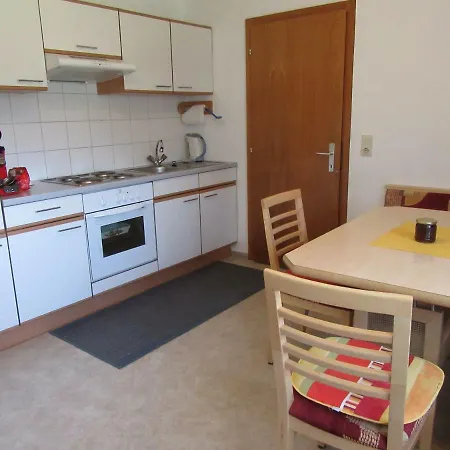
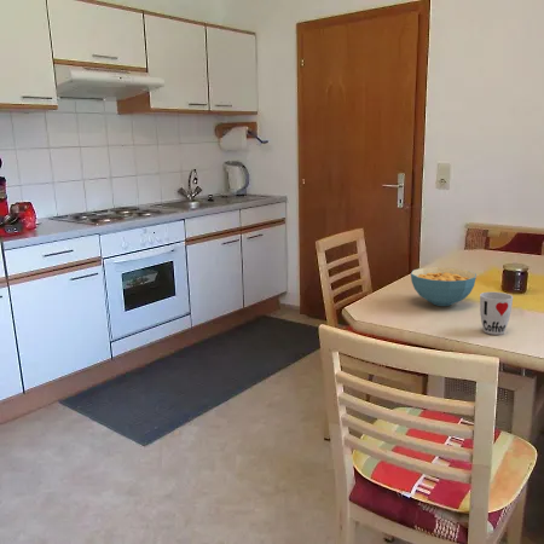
+ cup (494, 313)
+ cereal bowl (442, 288)
